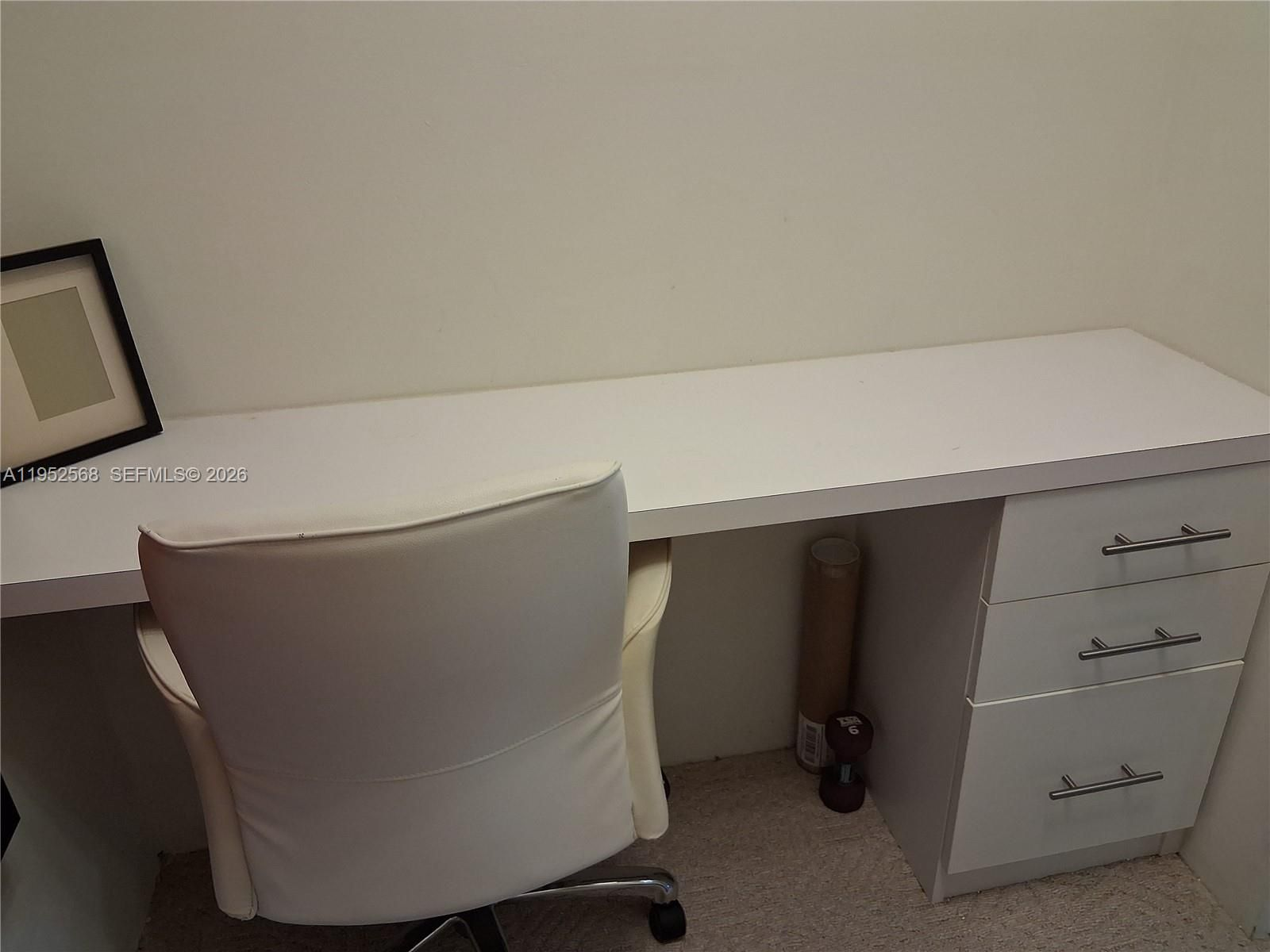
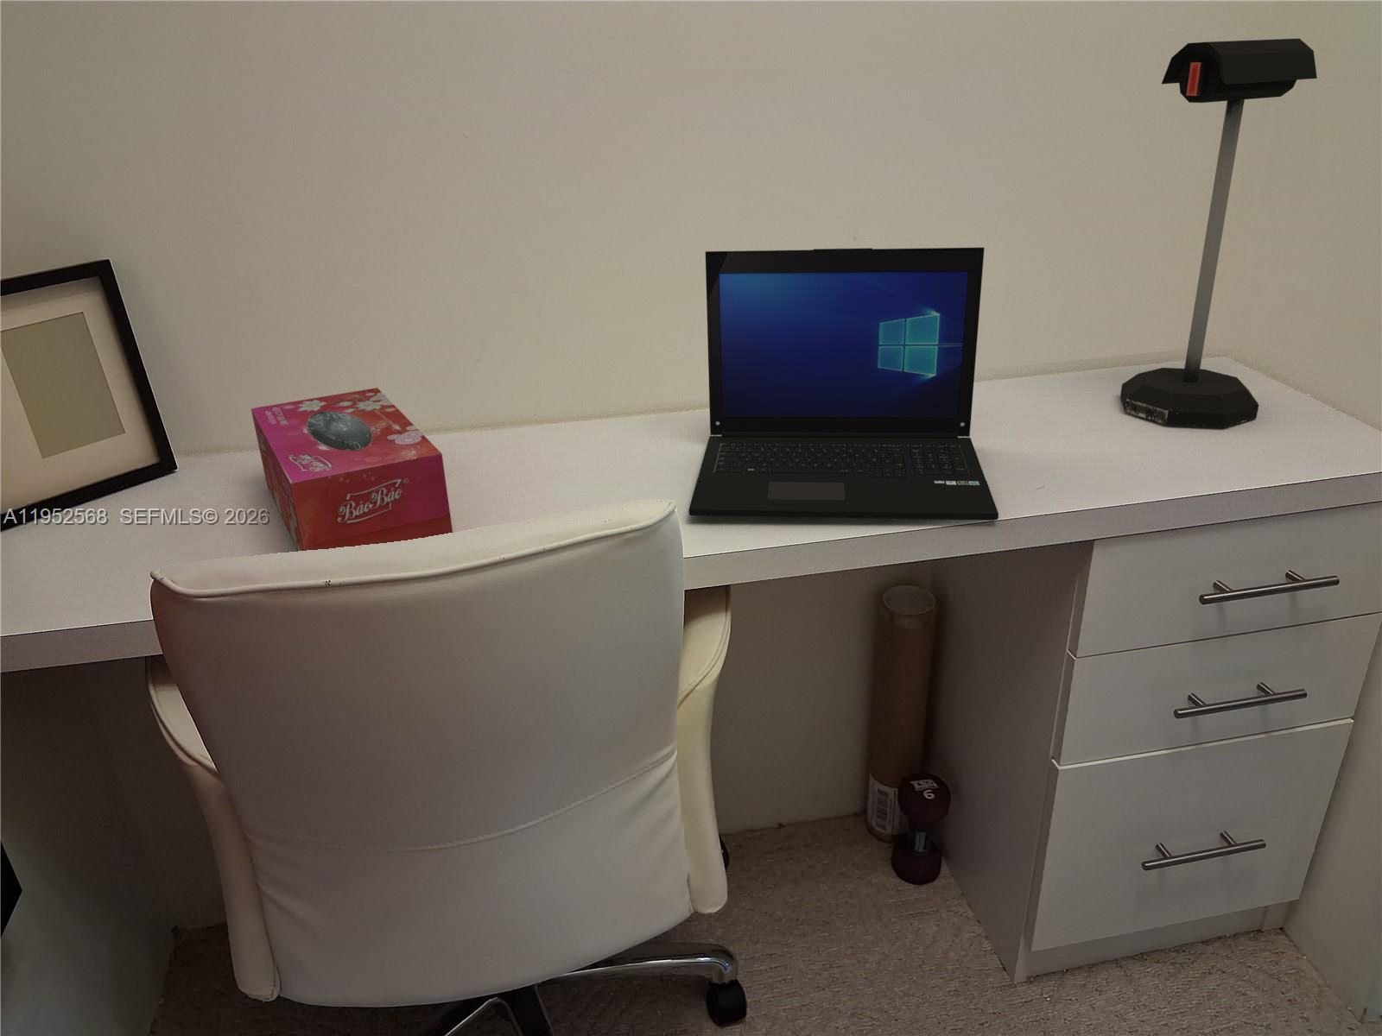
+ mailbox (1213, 236)
+ laptop (841, 378)
+ tissue box (346, 470)
